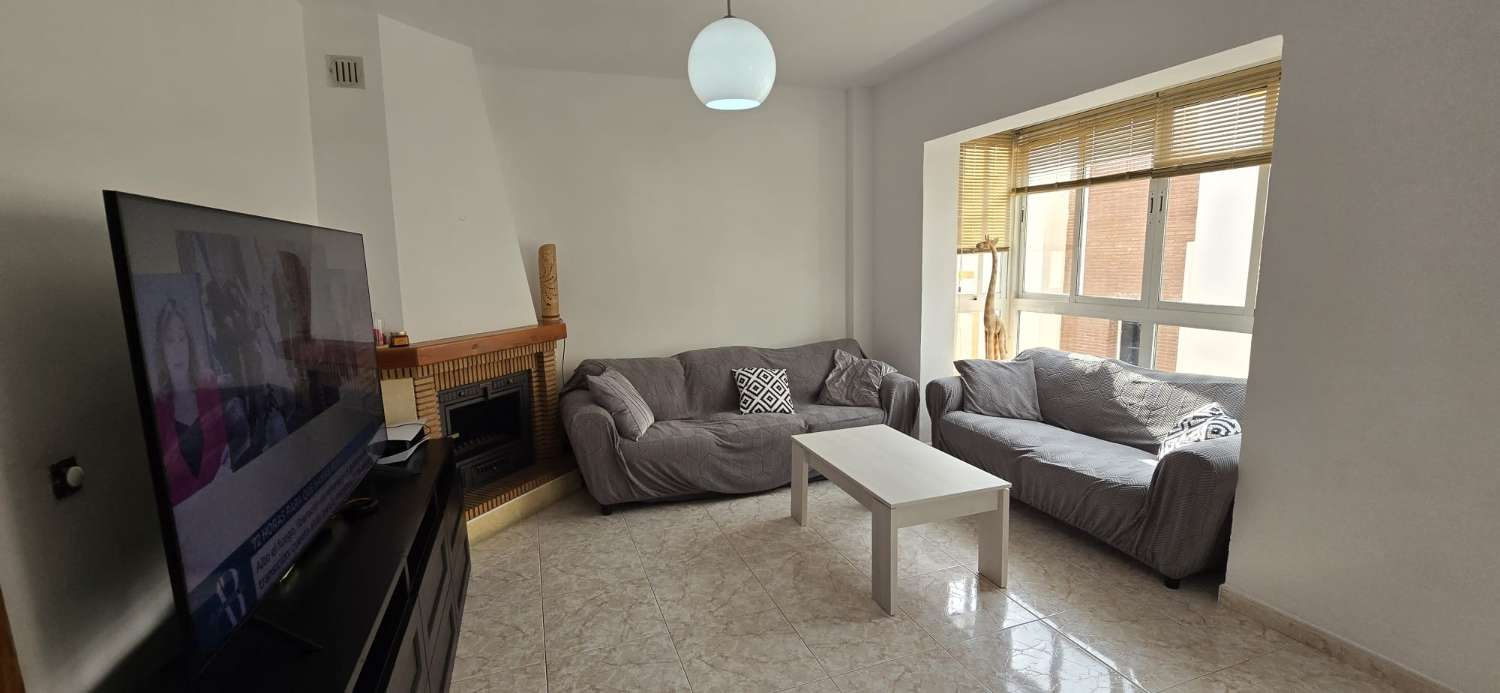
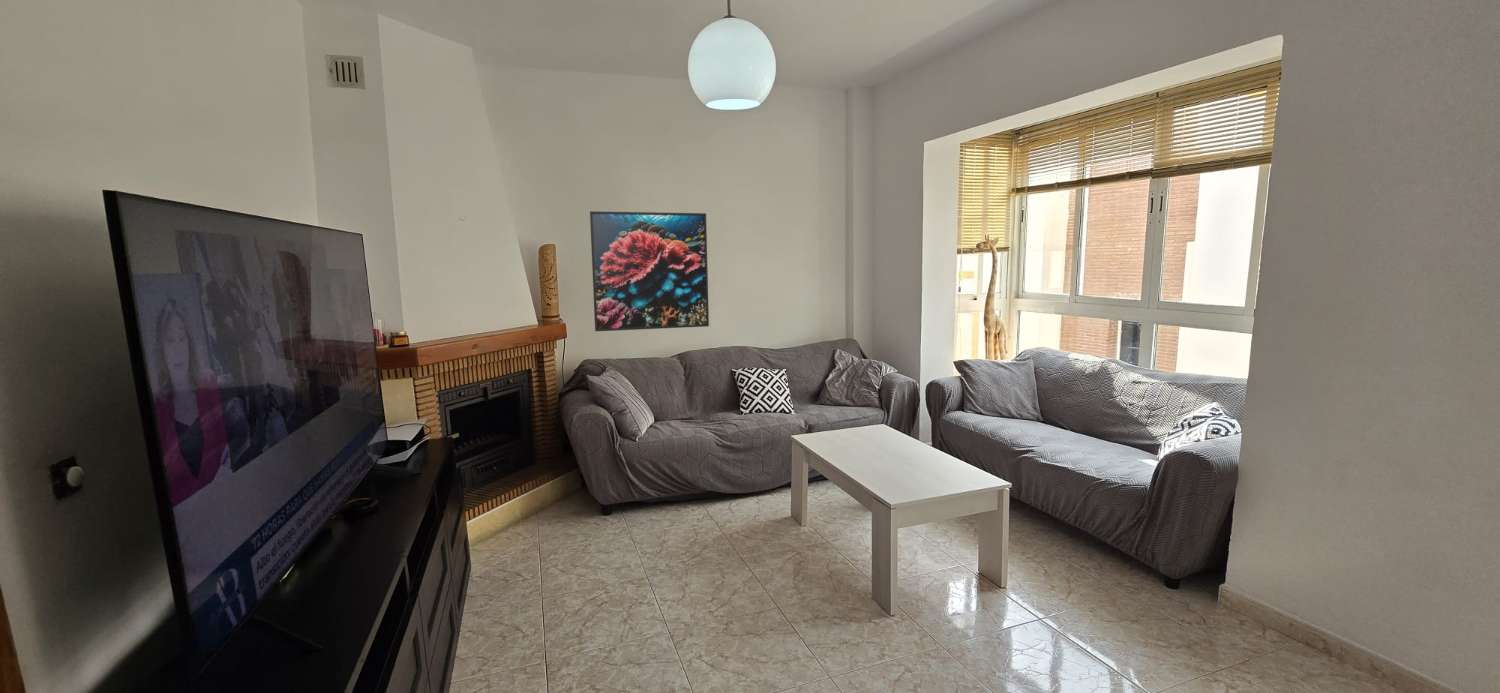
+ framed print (651, 271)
